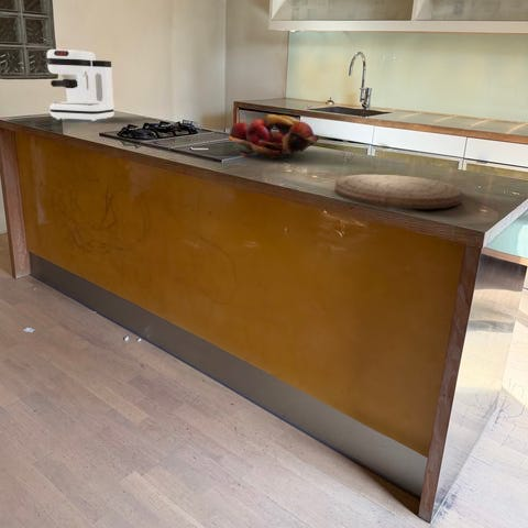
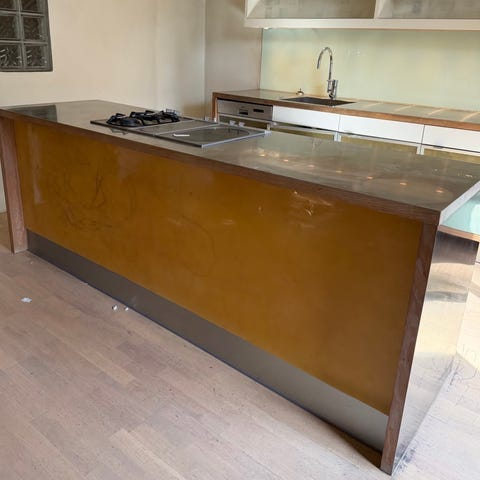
- cutting board (396, 189)
- fruit basket (274, 134)
- coffee maker (79, 85)
